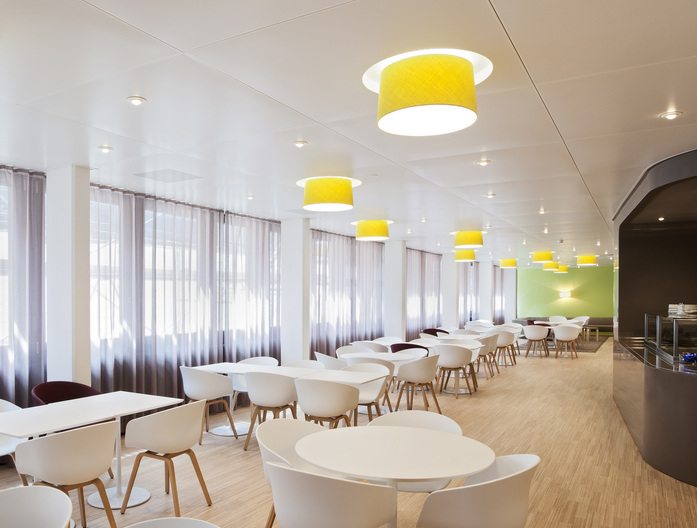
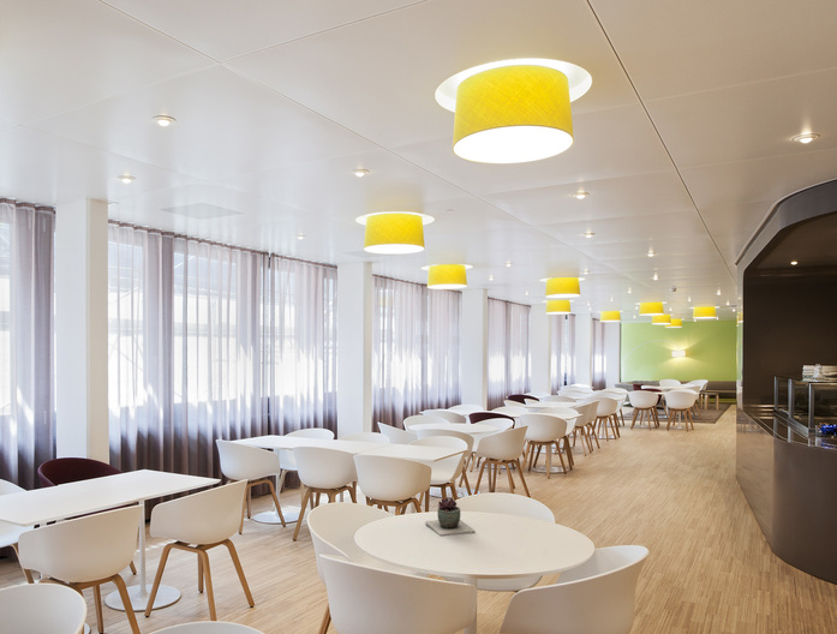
+ succulent plant (449, 513)
